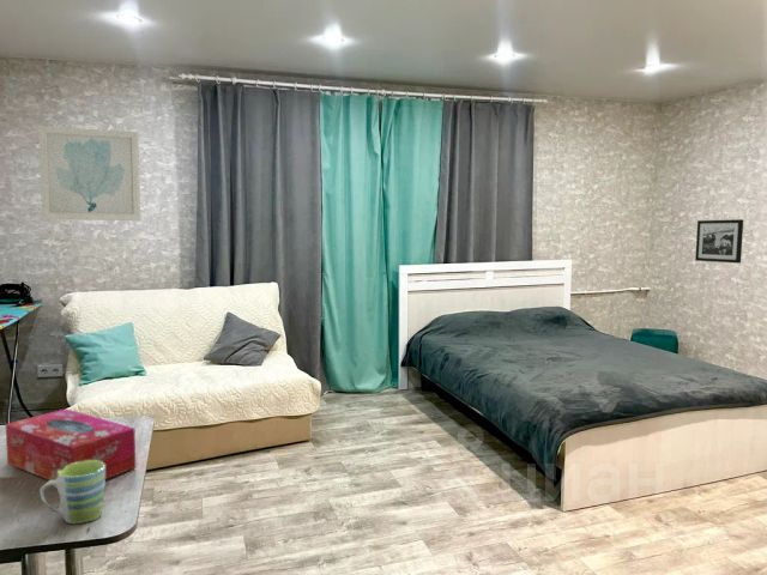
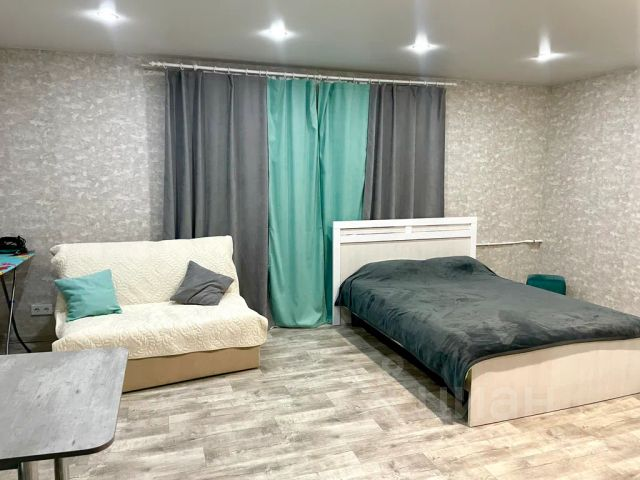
- picture frame (718, 241)
- tissue box (70, 446)
- mug (73, 492)
- wall art (91, 175)
